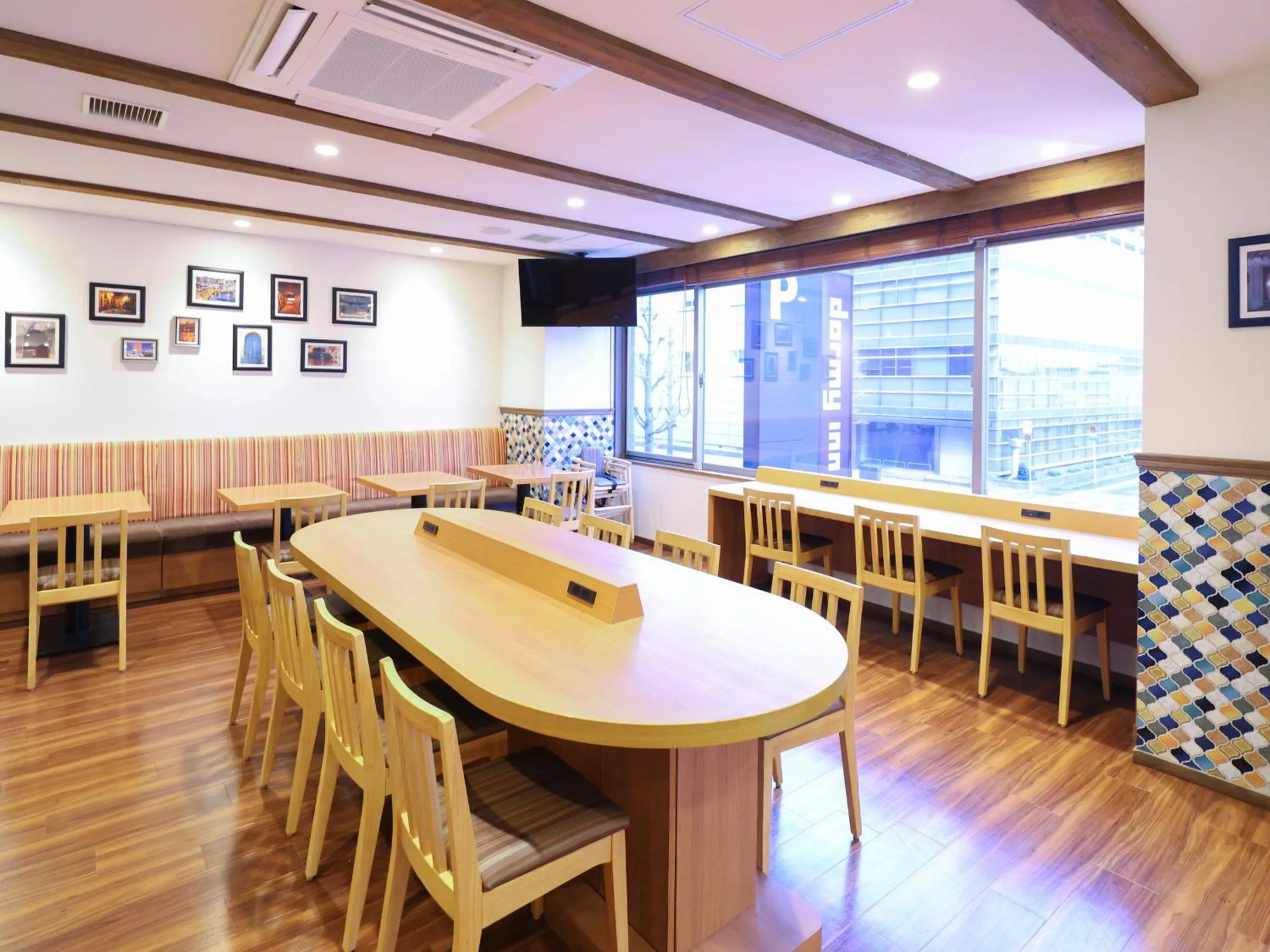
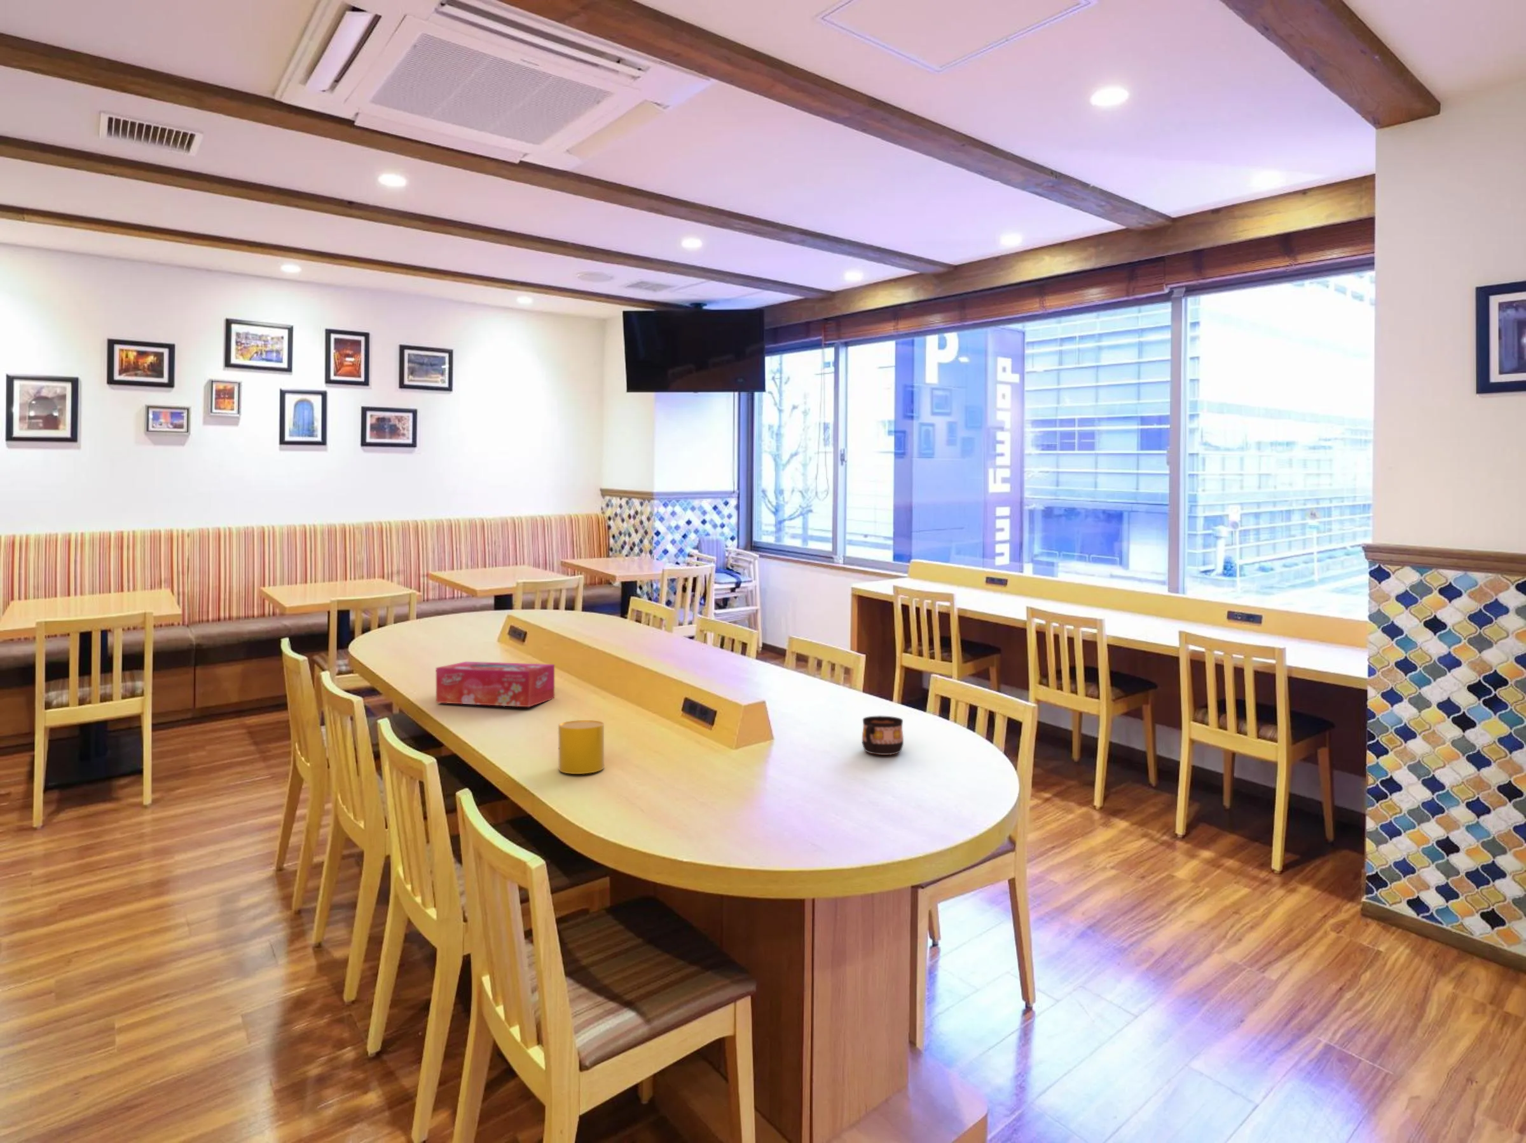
+ cup (582, 746)
+ cup (880, 735)
+ tissue box (496, 683)
